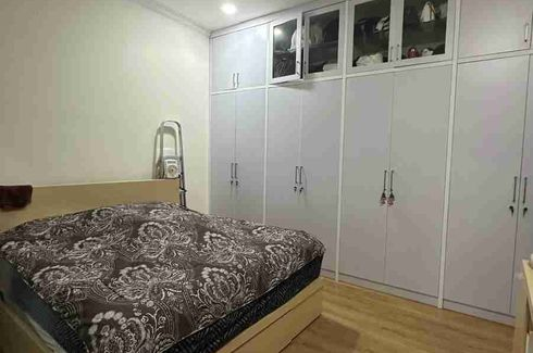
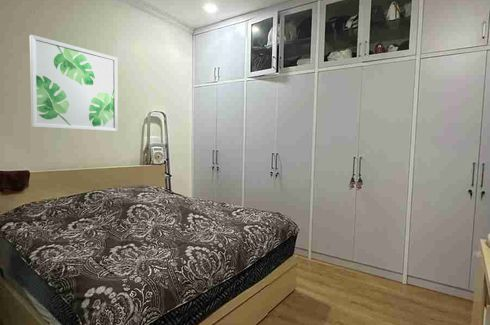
+ wall art (78, 88)
